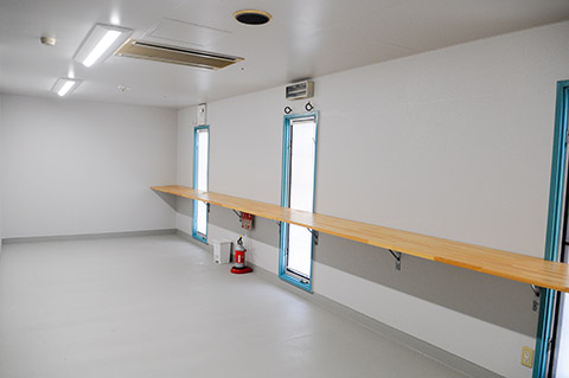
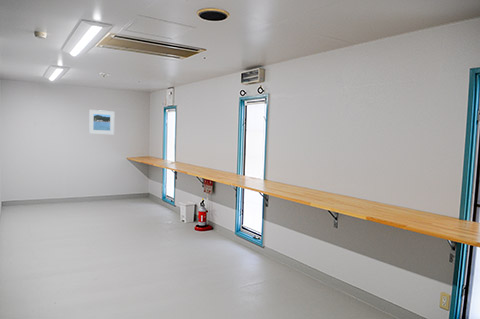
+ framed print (101, 122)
